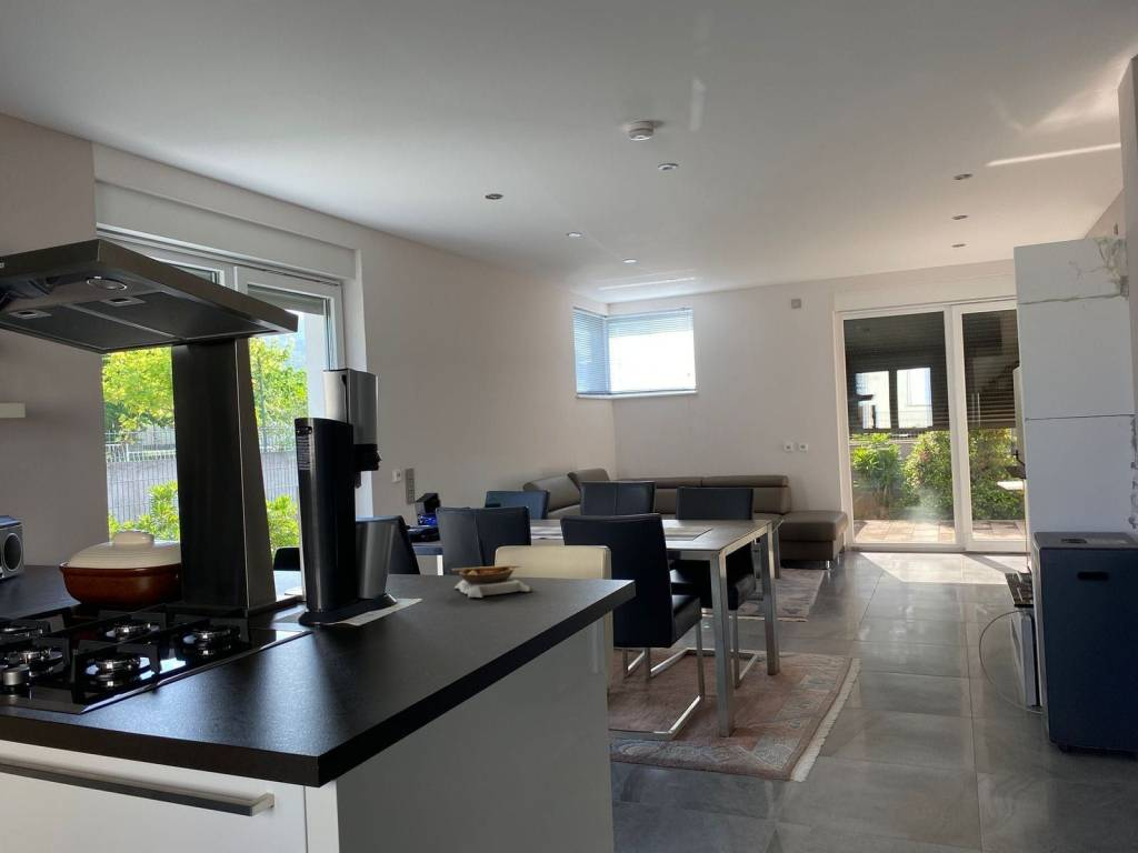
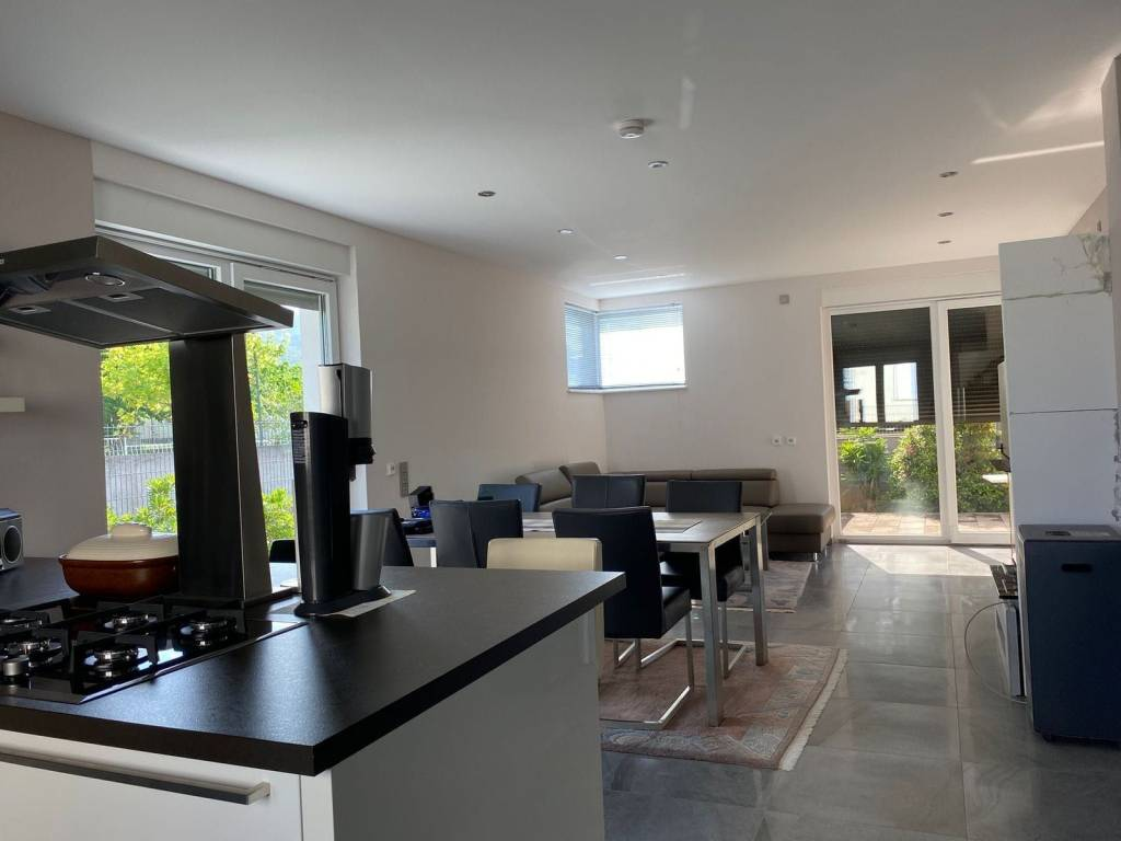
- soup bowl (492, 578)
